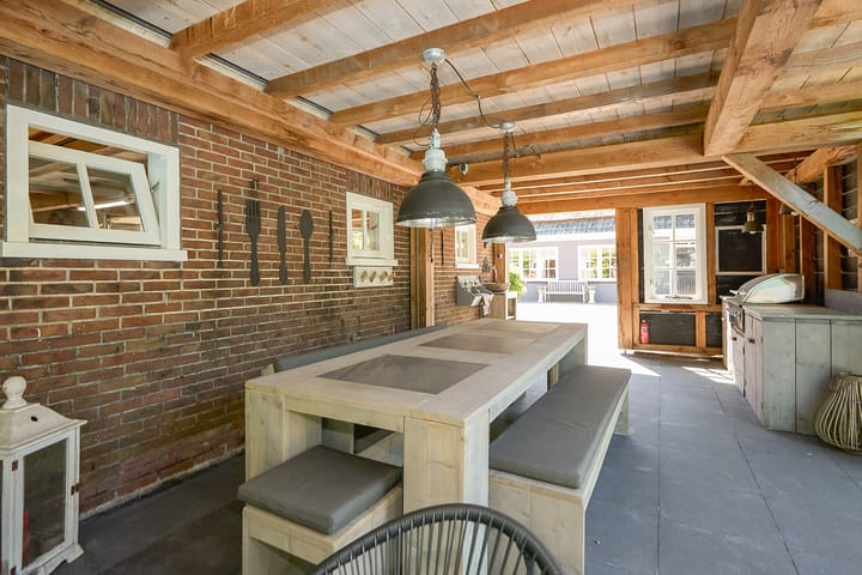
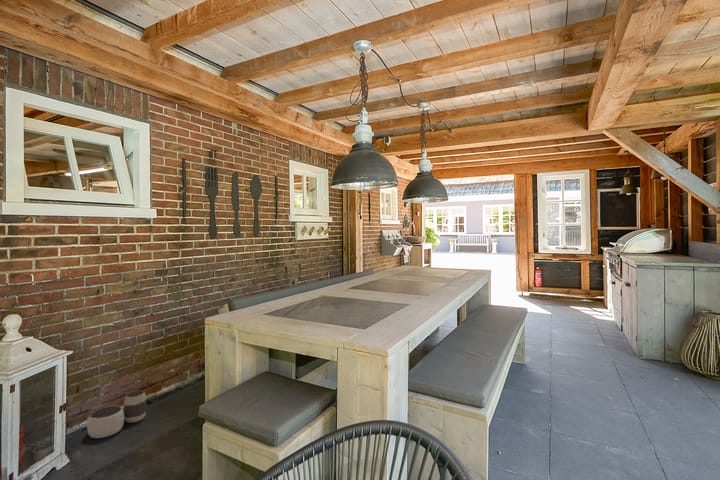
+ waste basket (118, 412)
